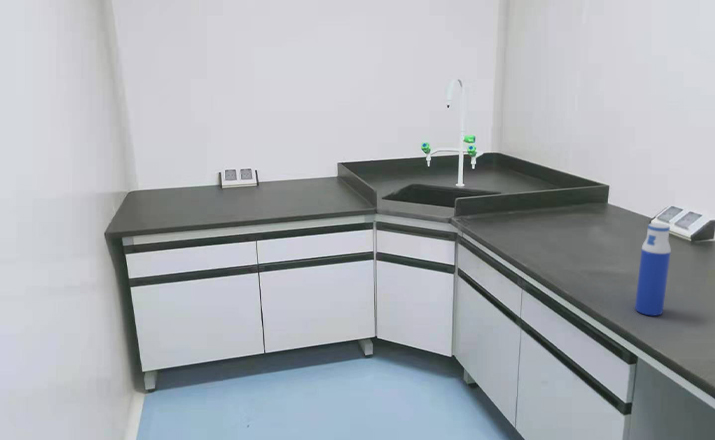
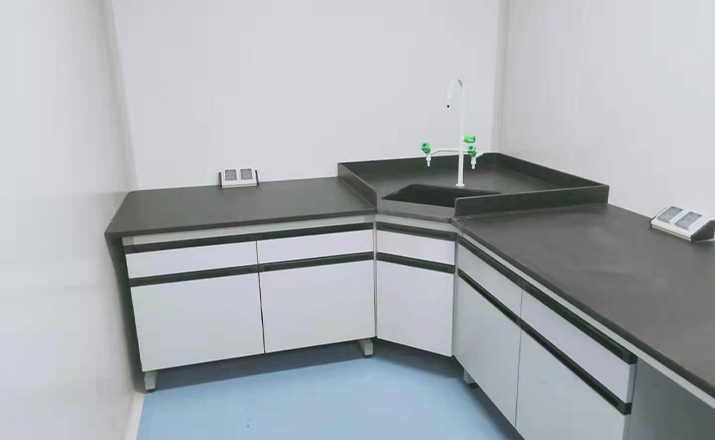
- water bottle (653, 269)
